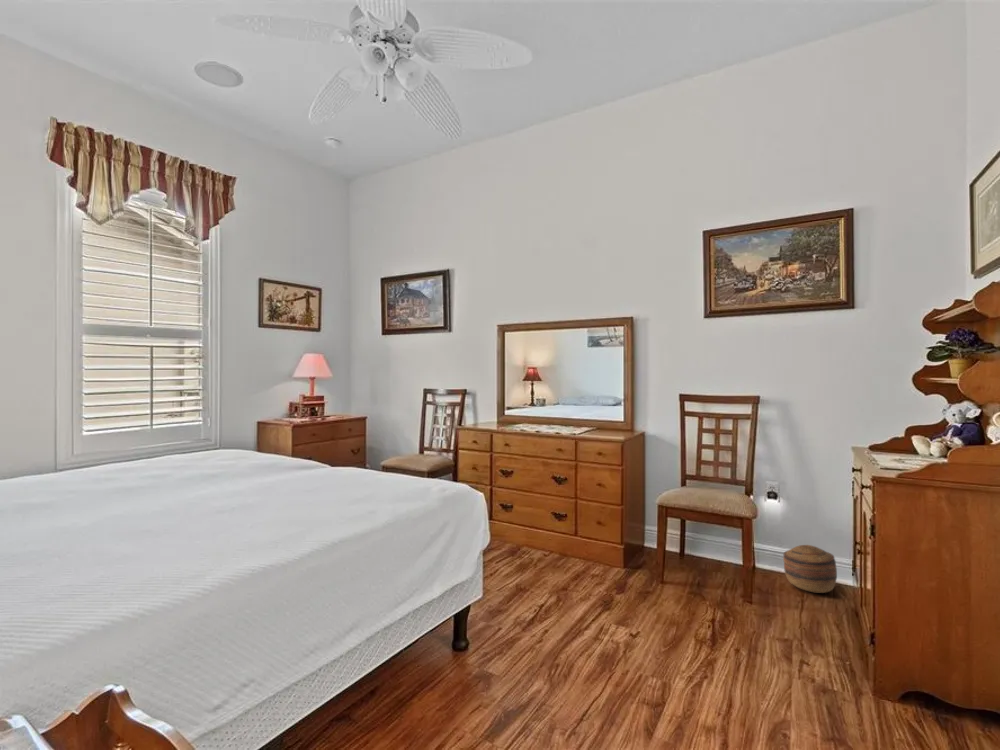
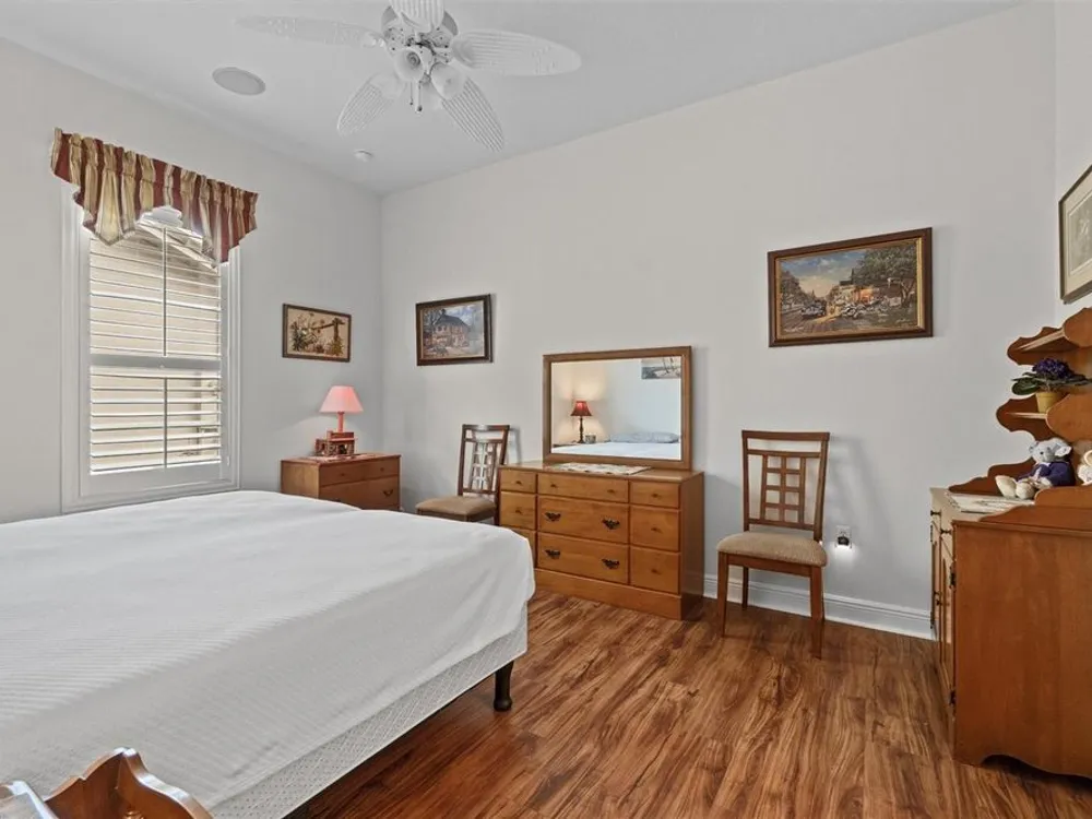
- basket (809, 567)
